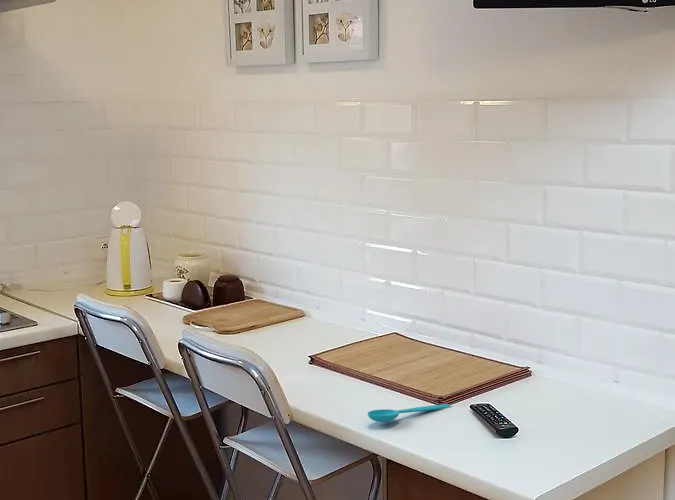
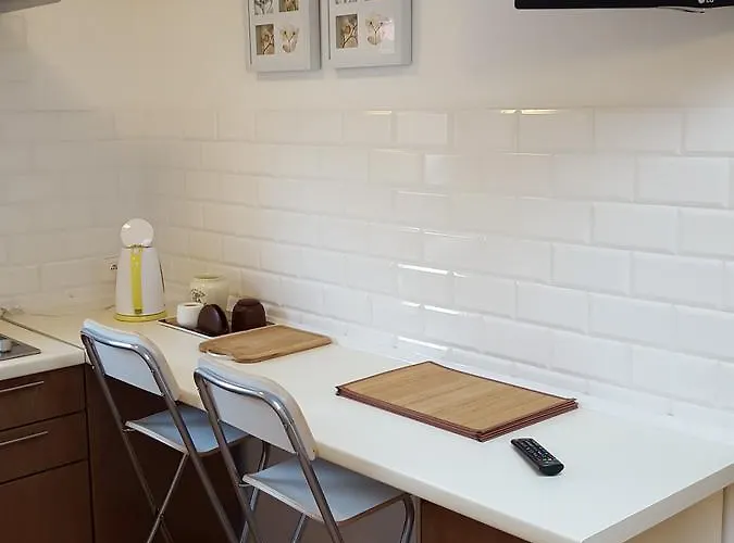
- spoon (410, 410)
